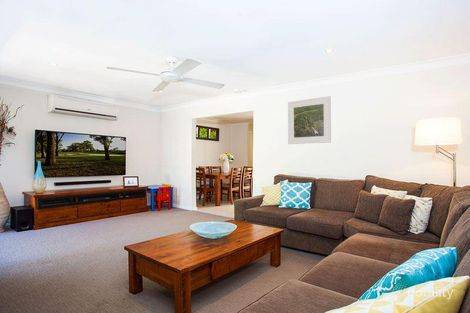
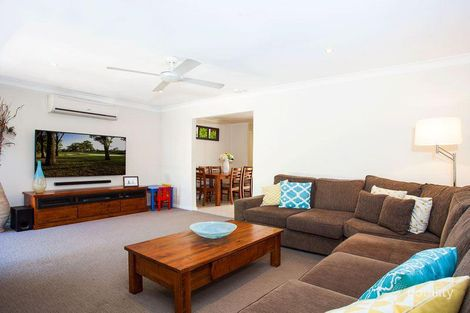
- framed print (308, 121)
